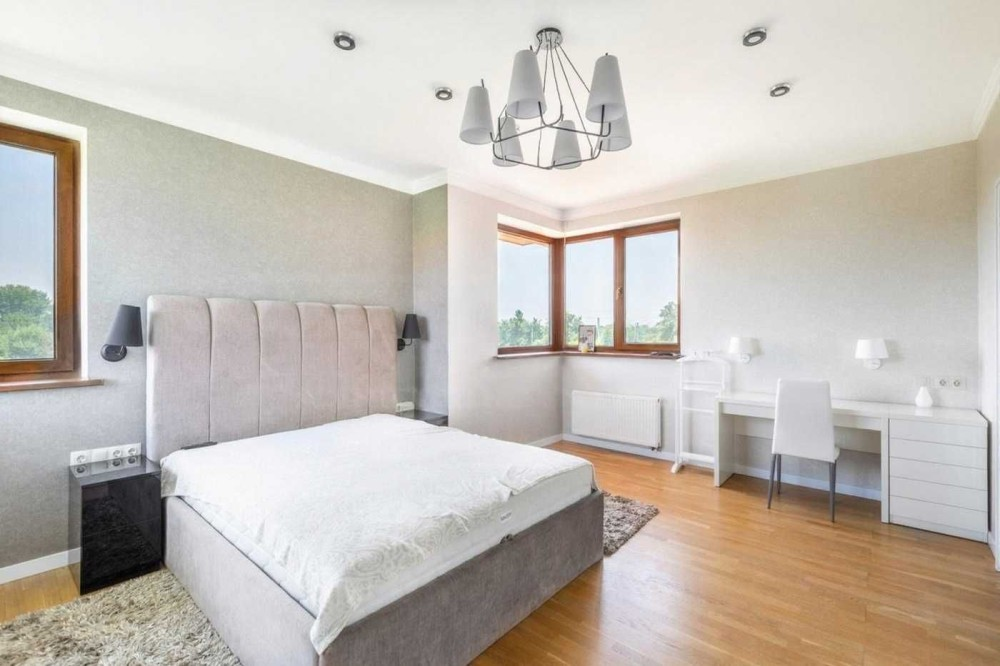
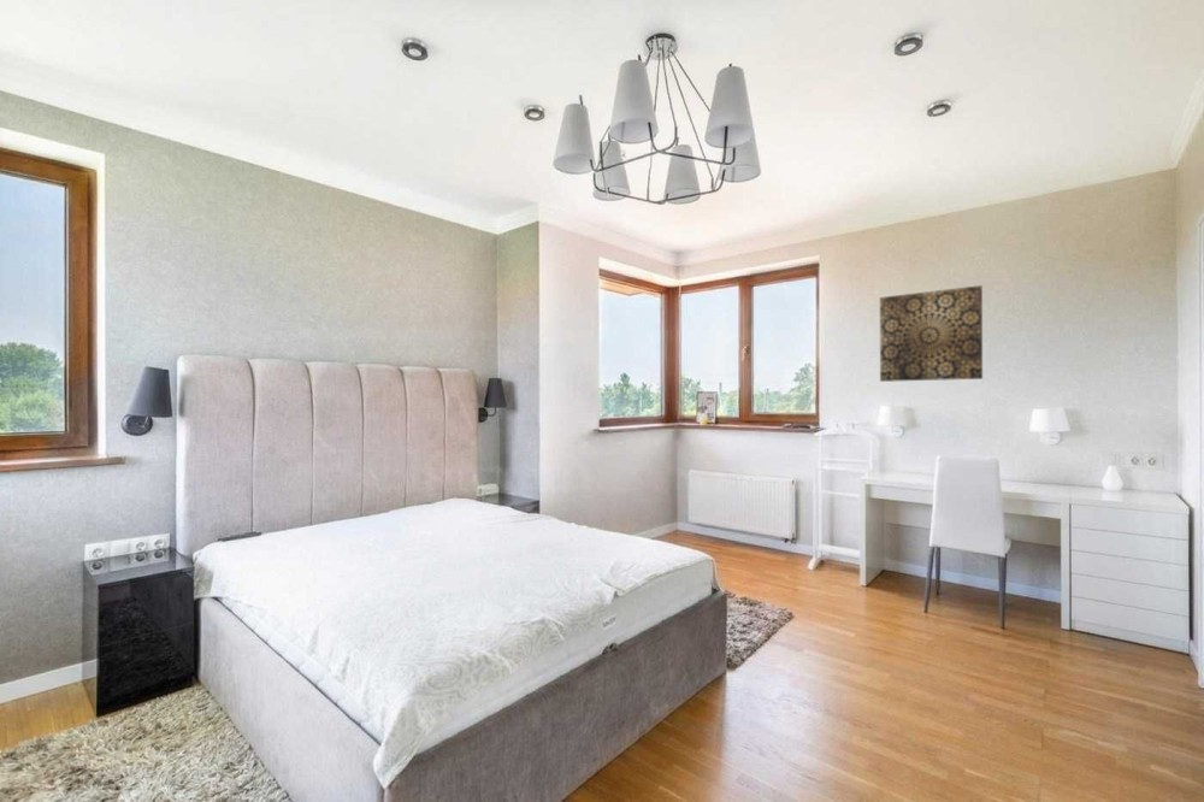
+ wall art (928, 336)
